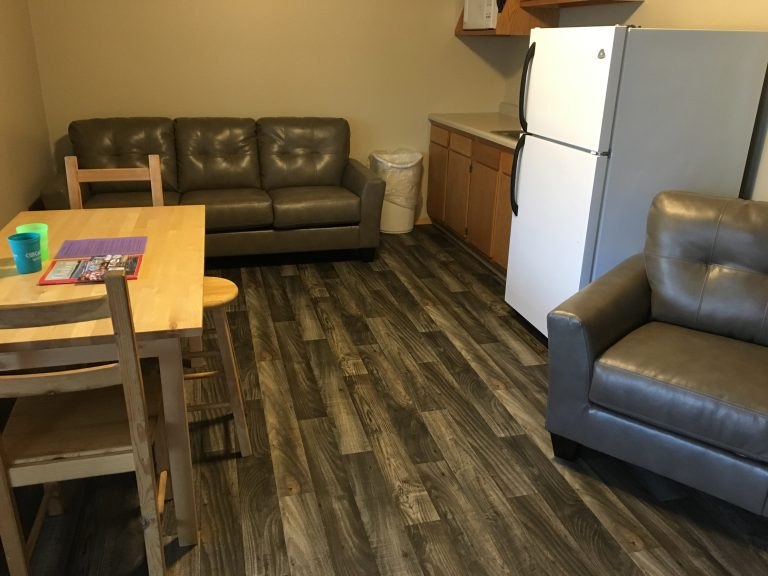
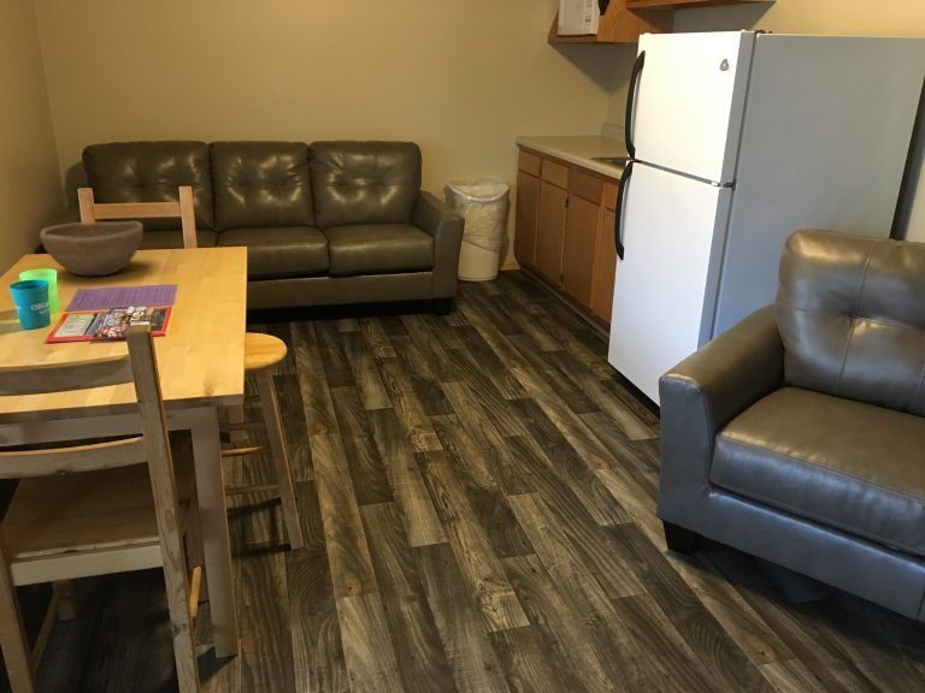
+ bowl (94, 249)
